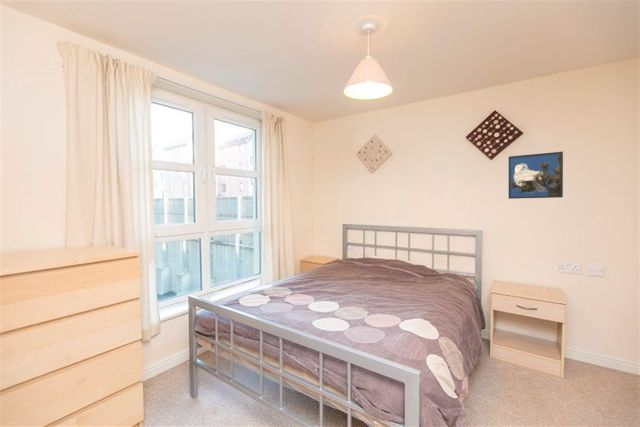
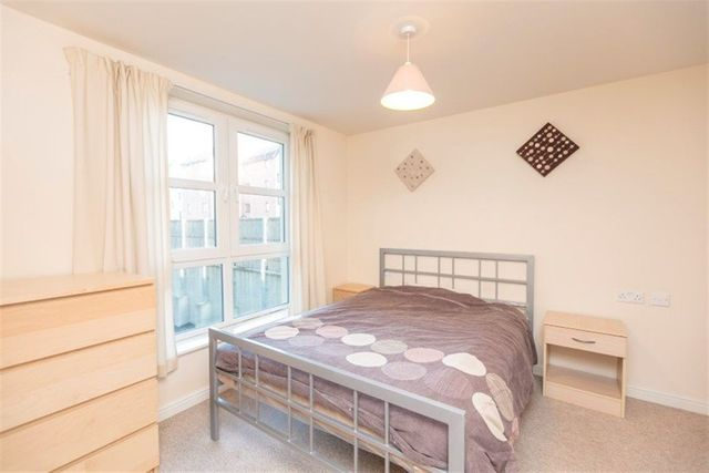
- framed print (534, 176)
